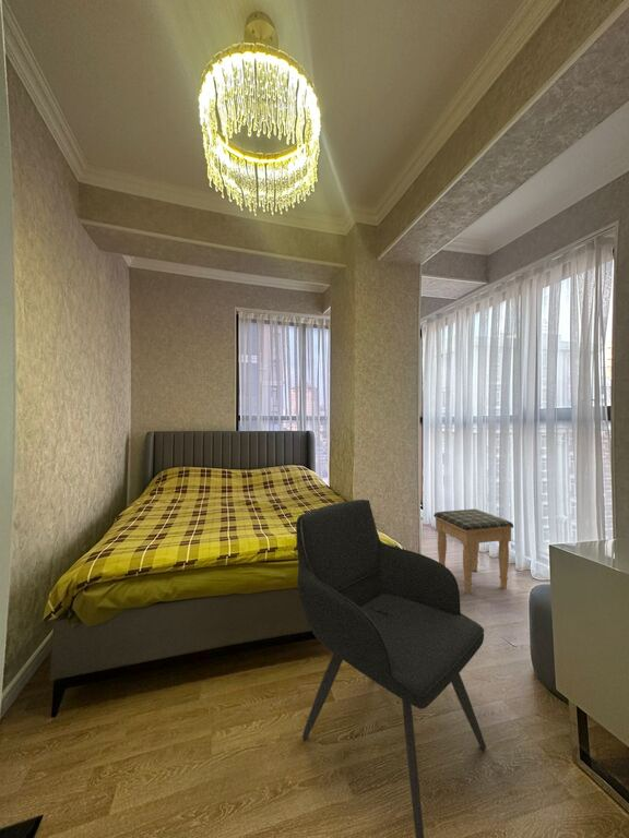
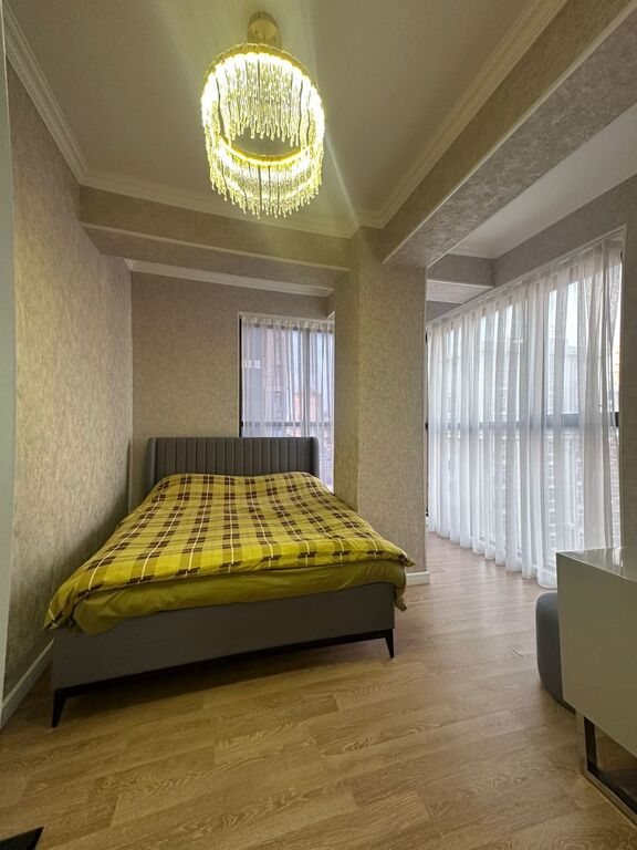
- armchair (382, 626)
- footstool (471, 548)
